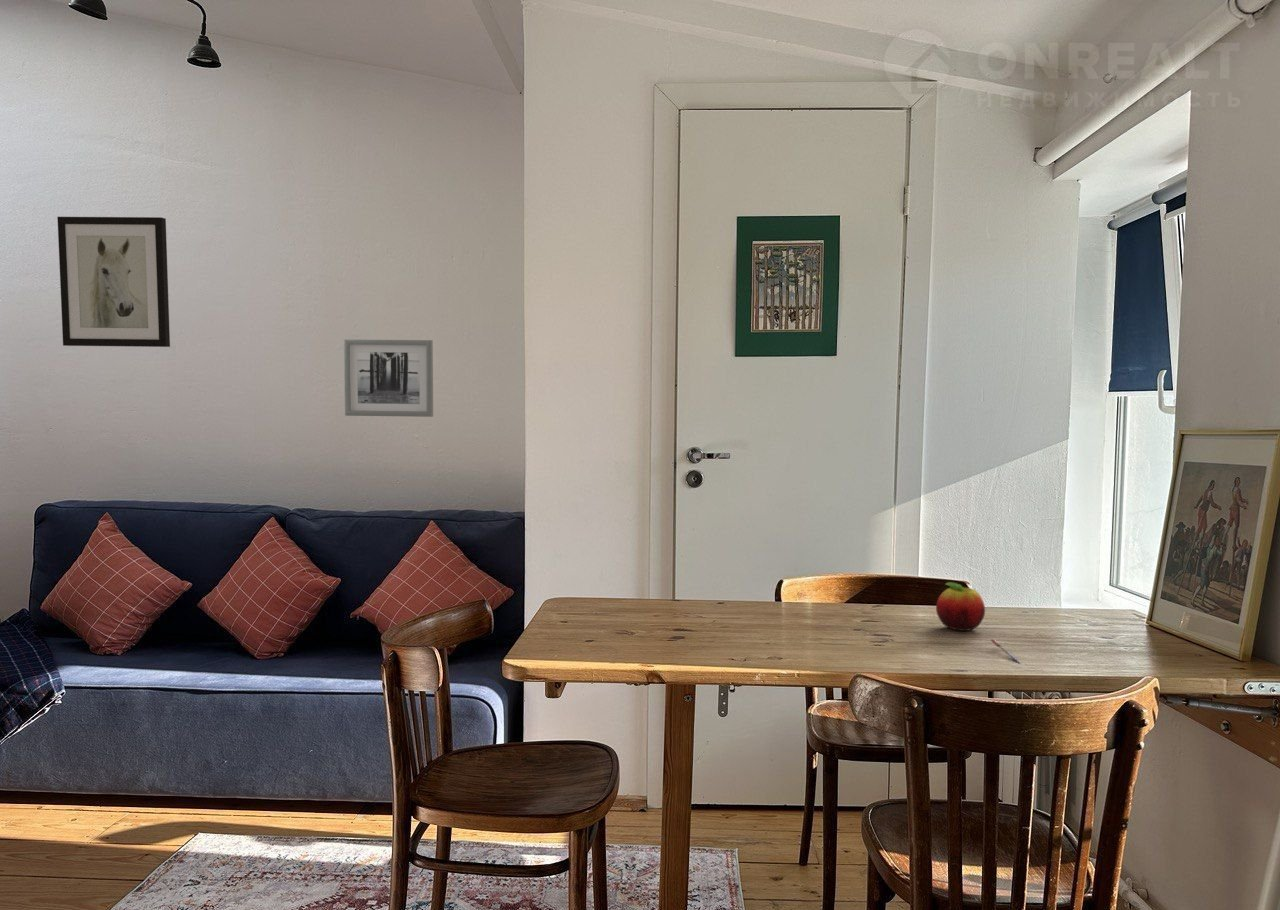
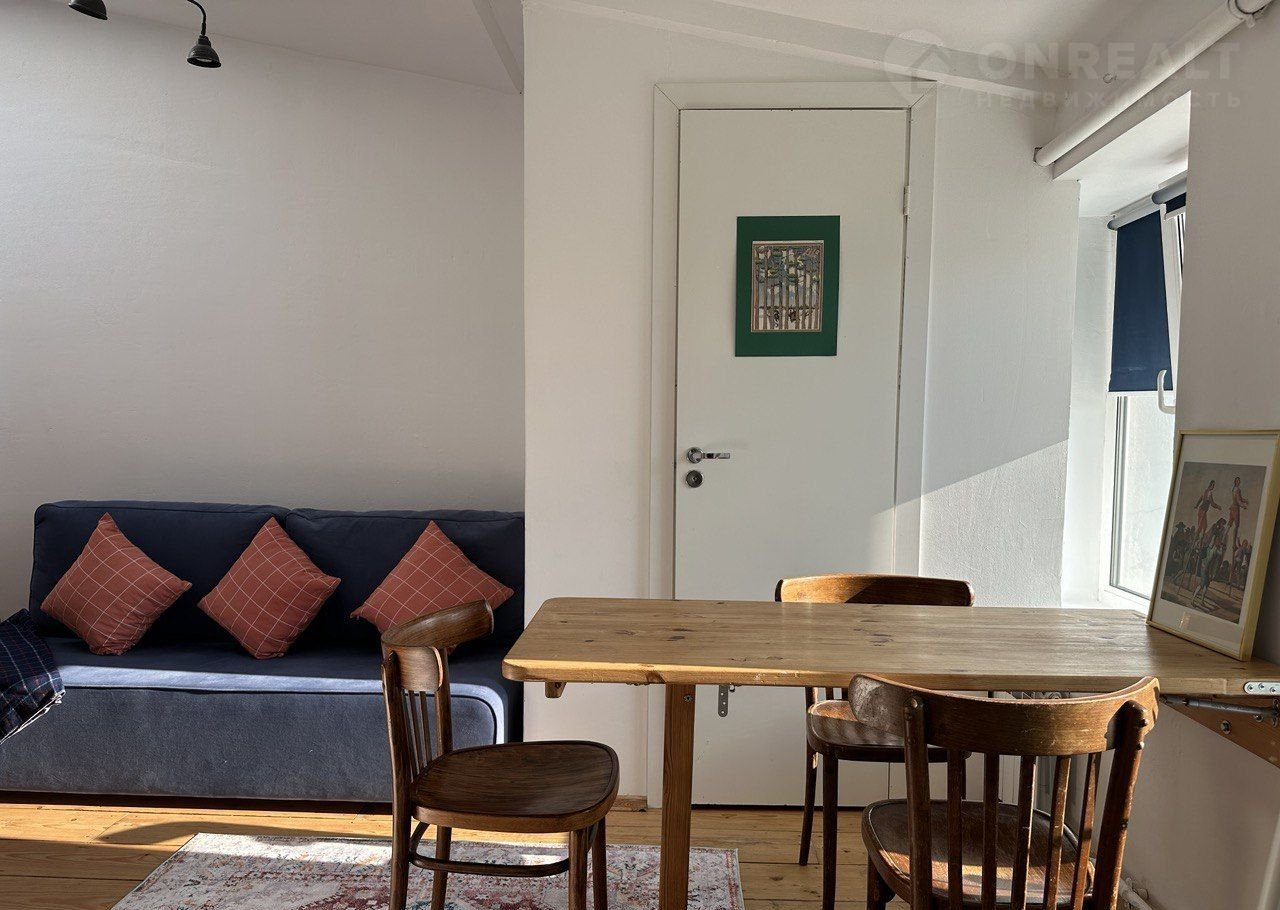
- pen (1006, 651)
- wall art (114, 282)
- wall art (388, 378)
- fruit (960, 606)
